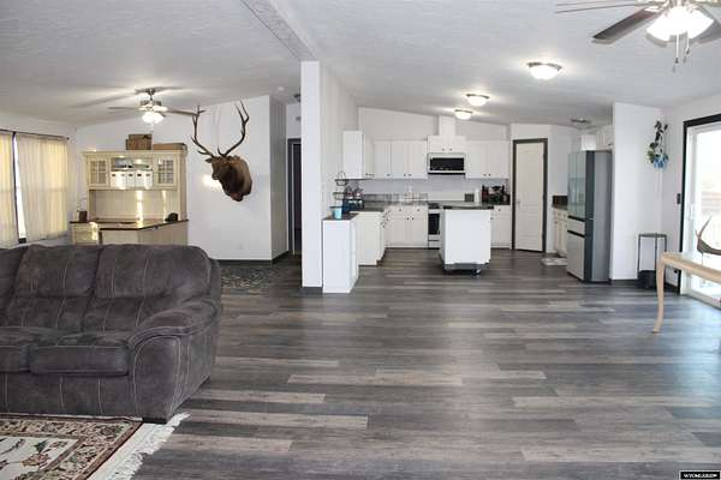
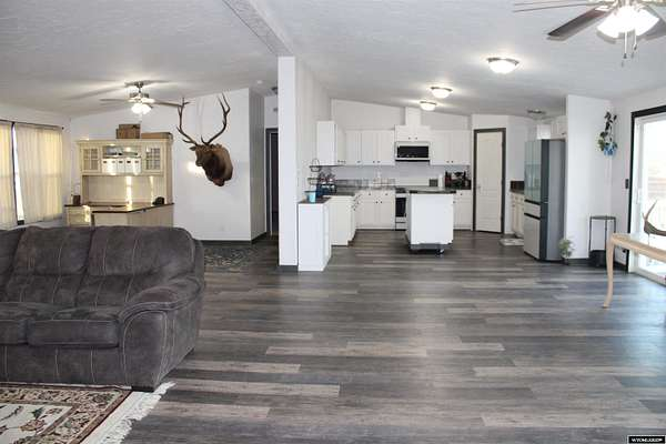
+ potted plant (566, 250)
